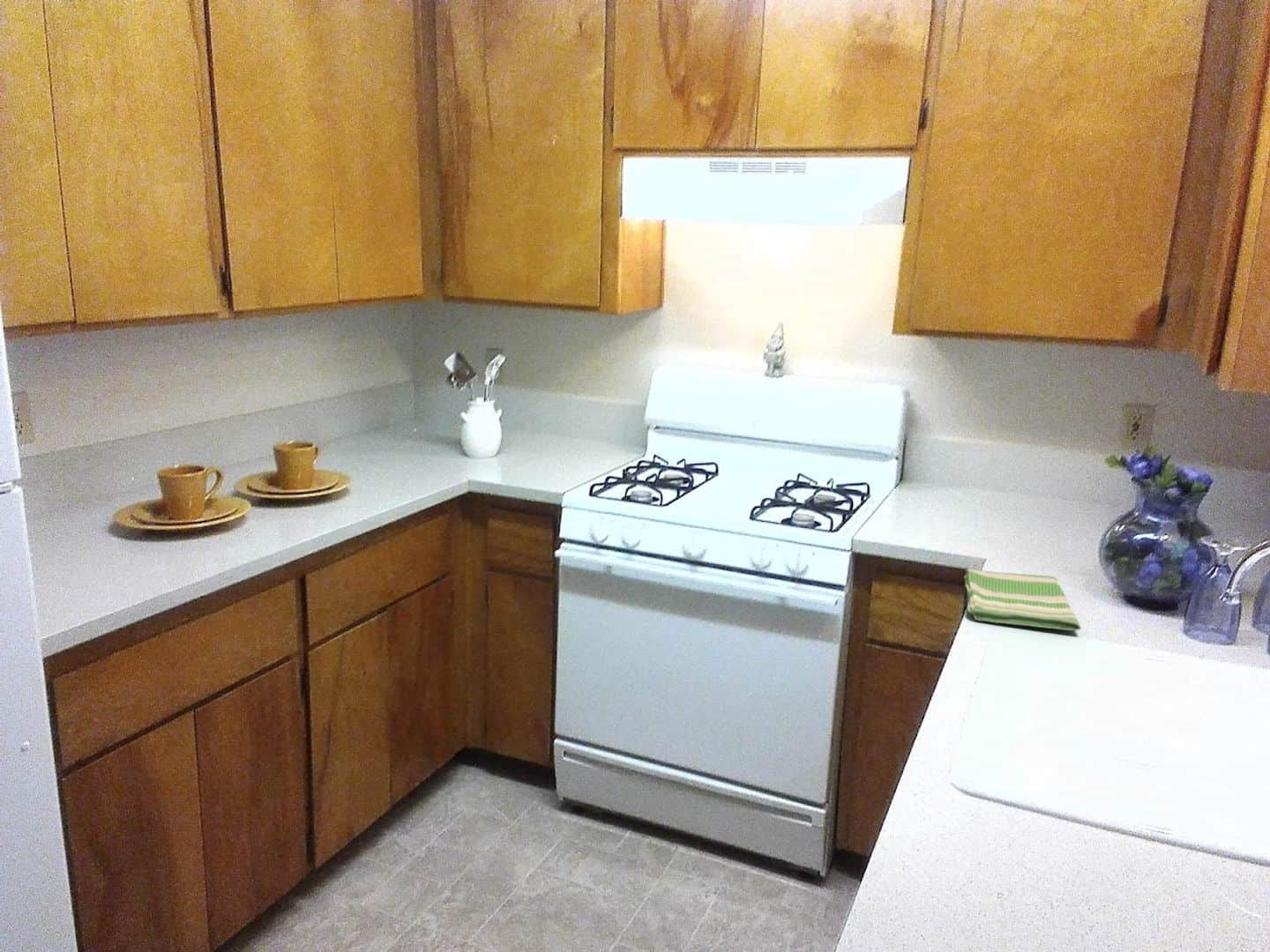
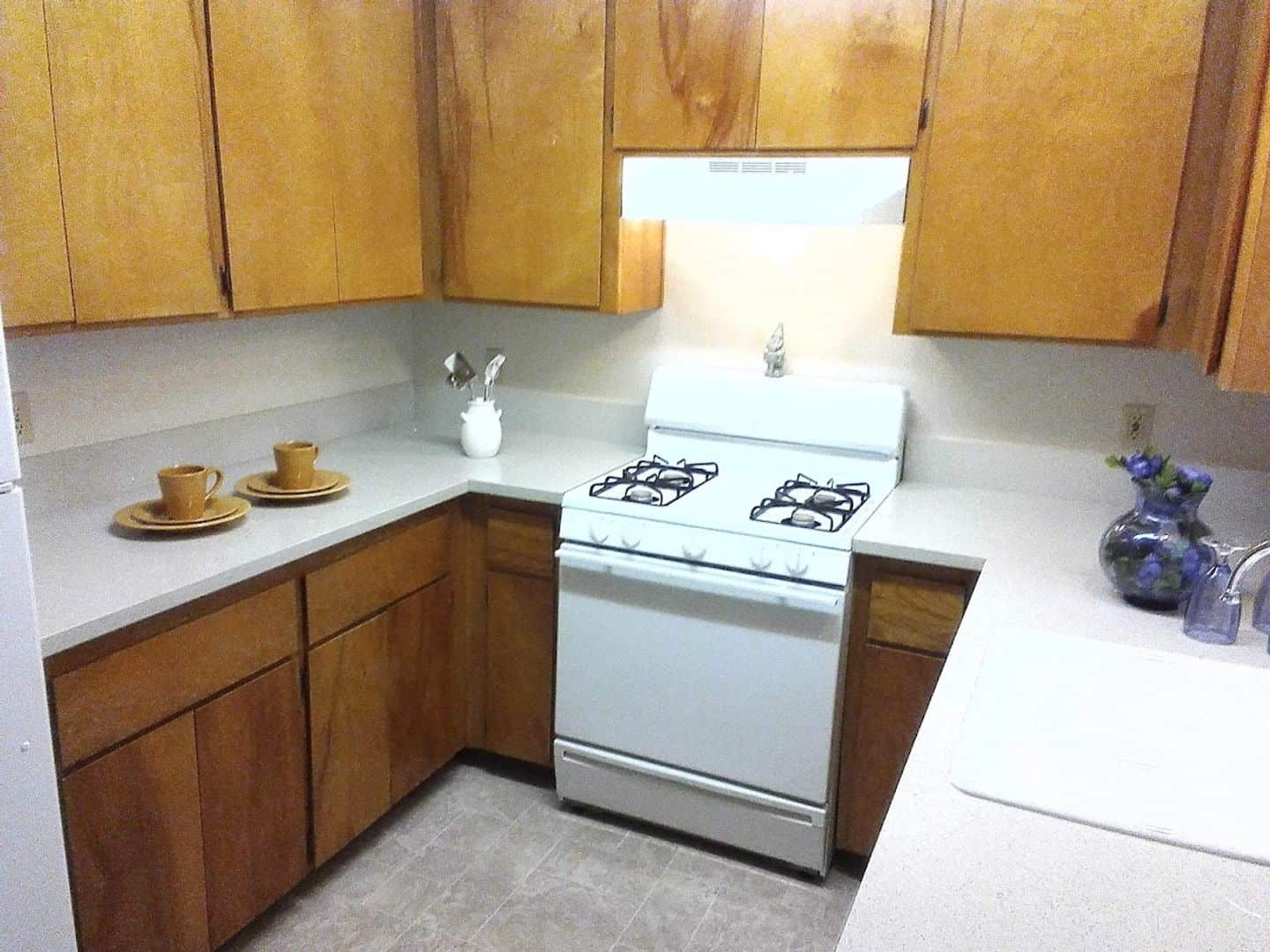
- dish towel (1016, 597)
